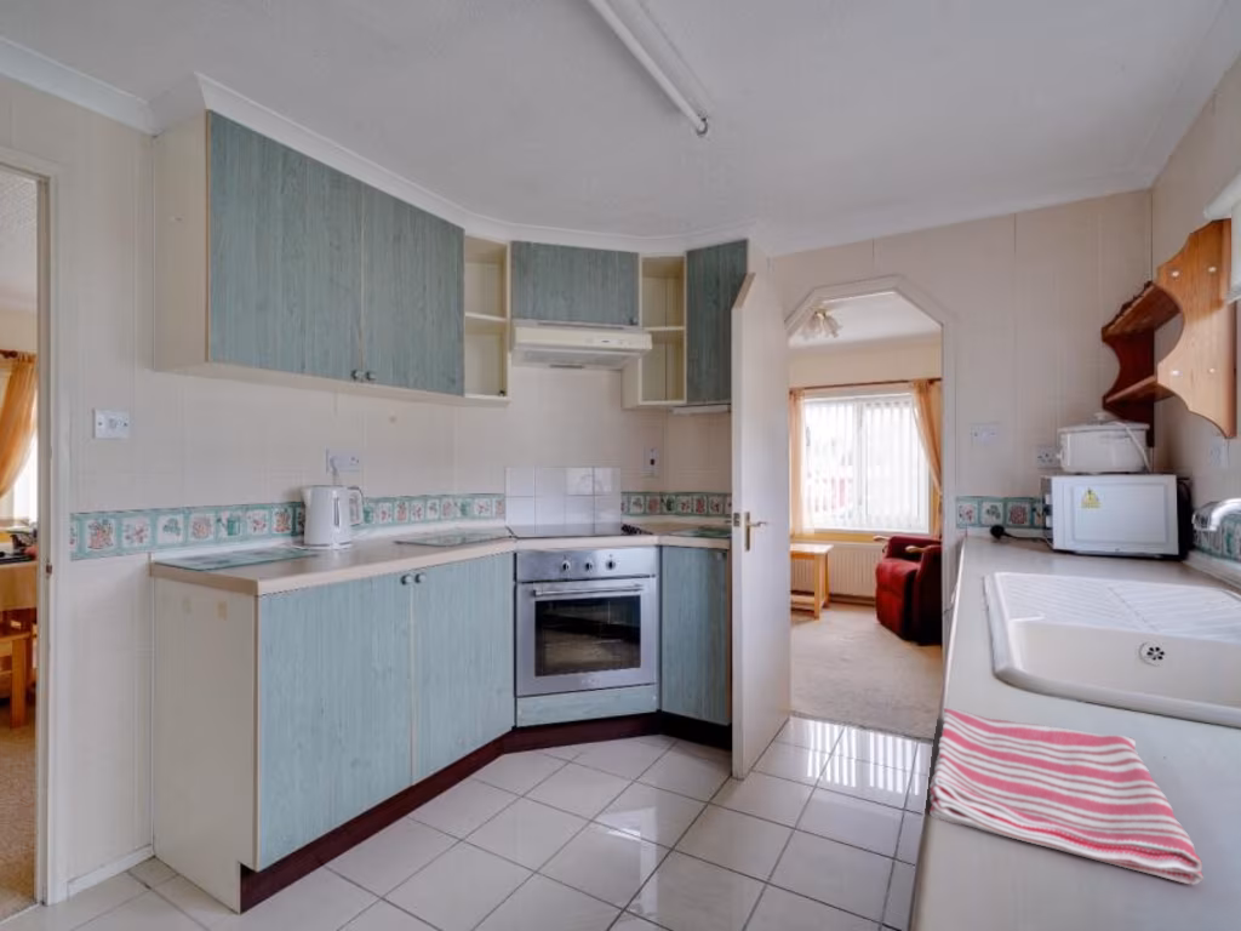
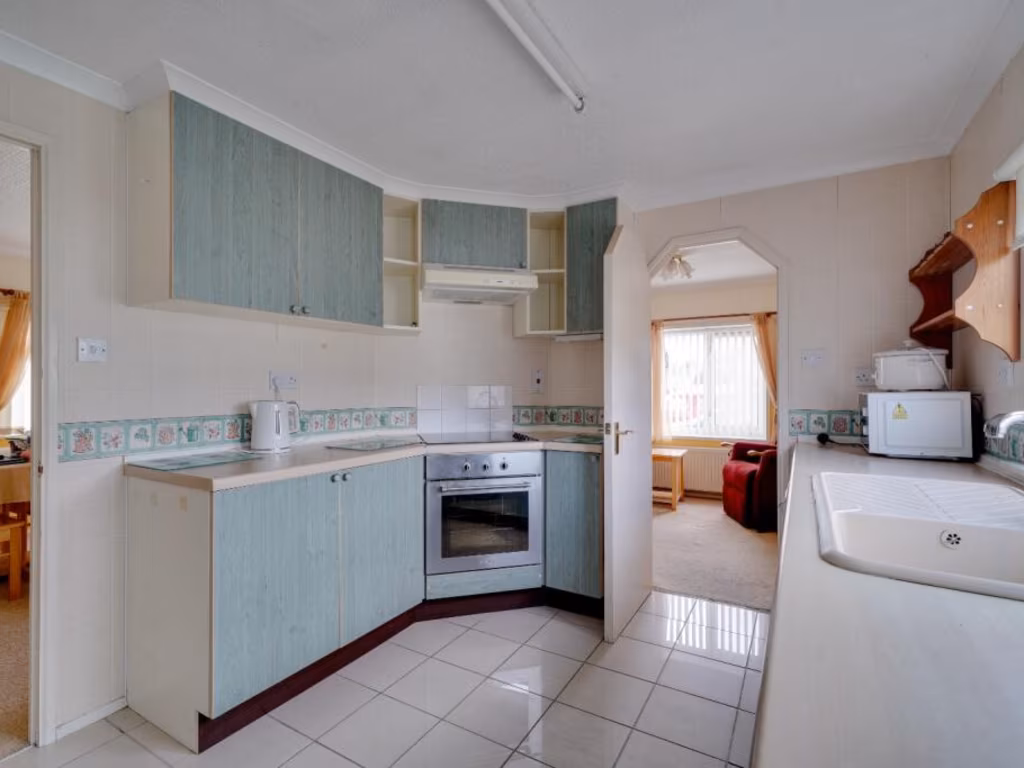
- dish towel (1041, 767)
